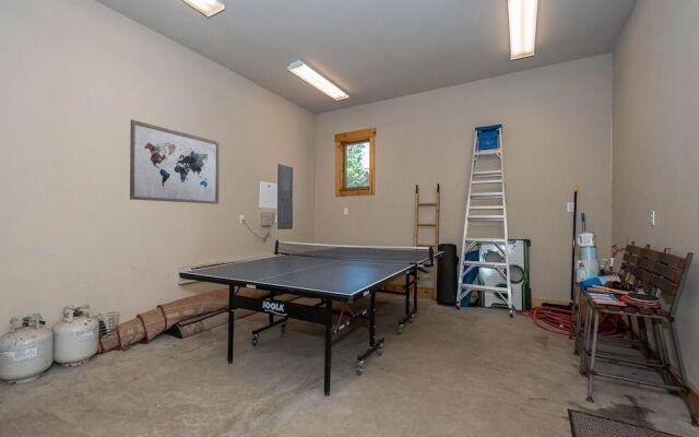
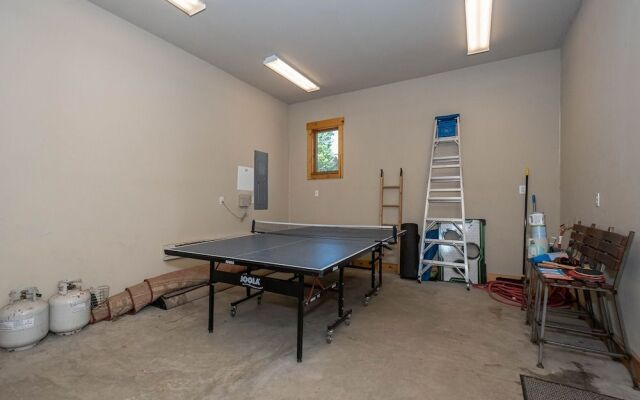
- wall art (179, 167)
